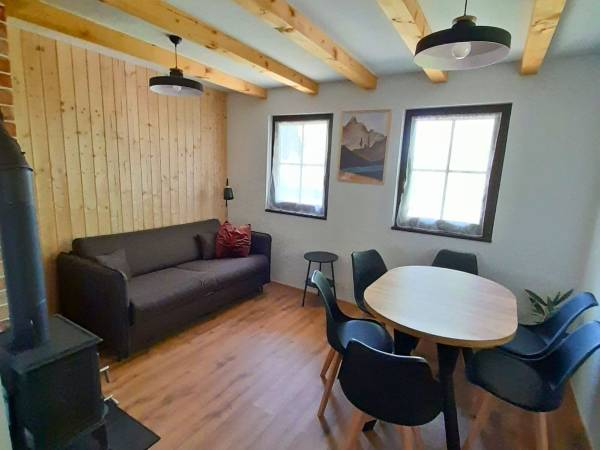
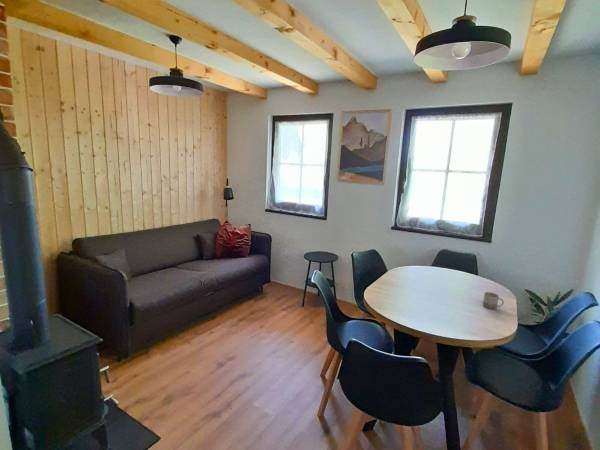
+ cup (493, 301)
